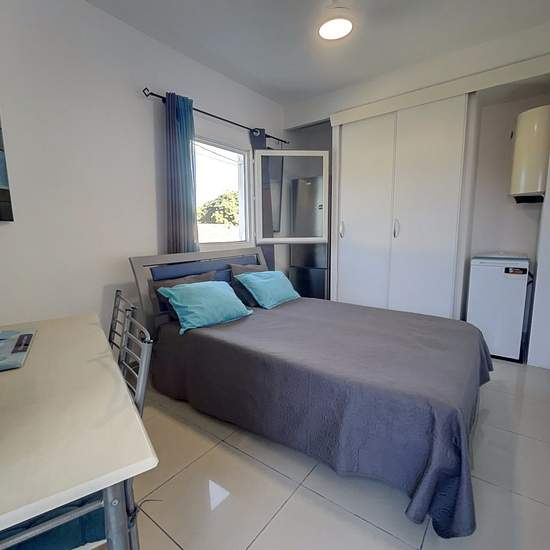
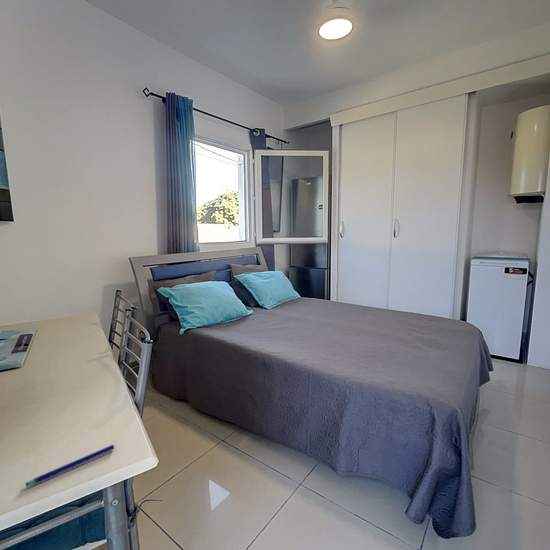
+ pen (73, 464)
